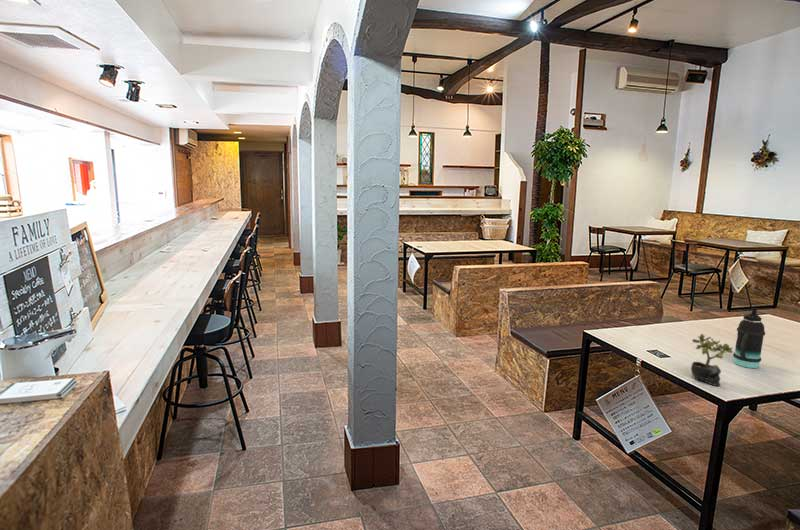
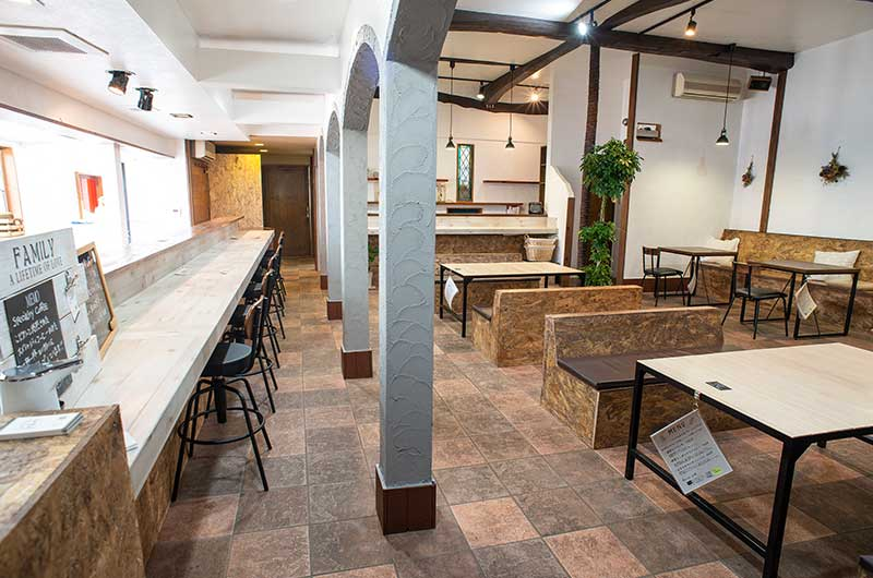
- bottle (748, 337)
- succulent plant (709, 359)
